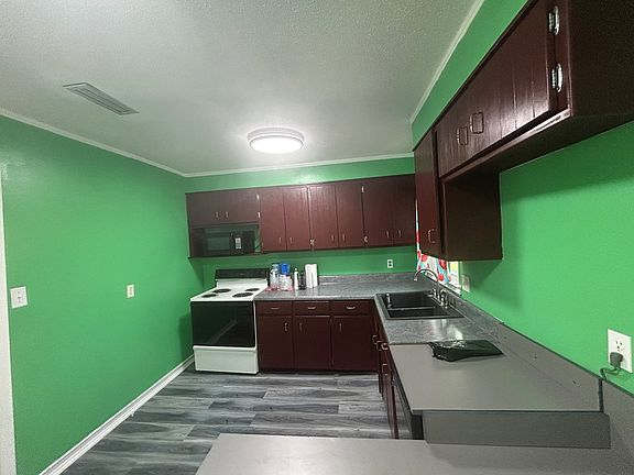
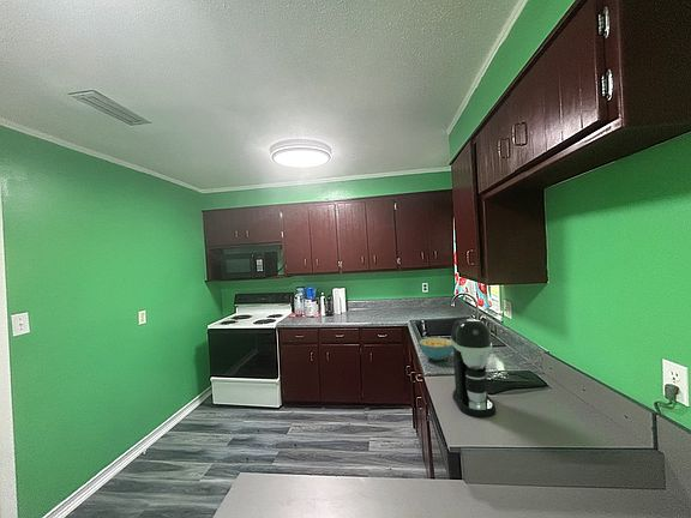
+ cereal bowl (437, 350)
+ coffee maker (470, 360)
